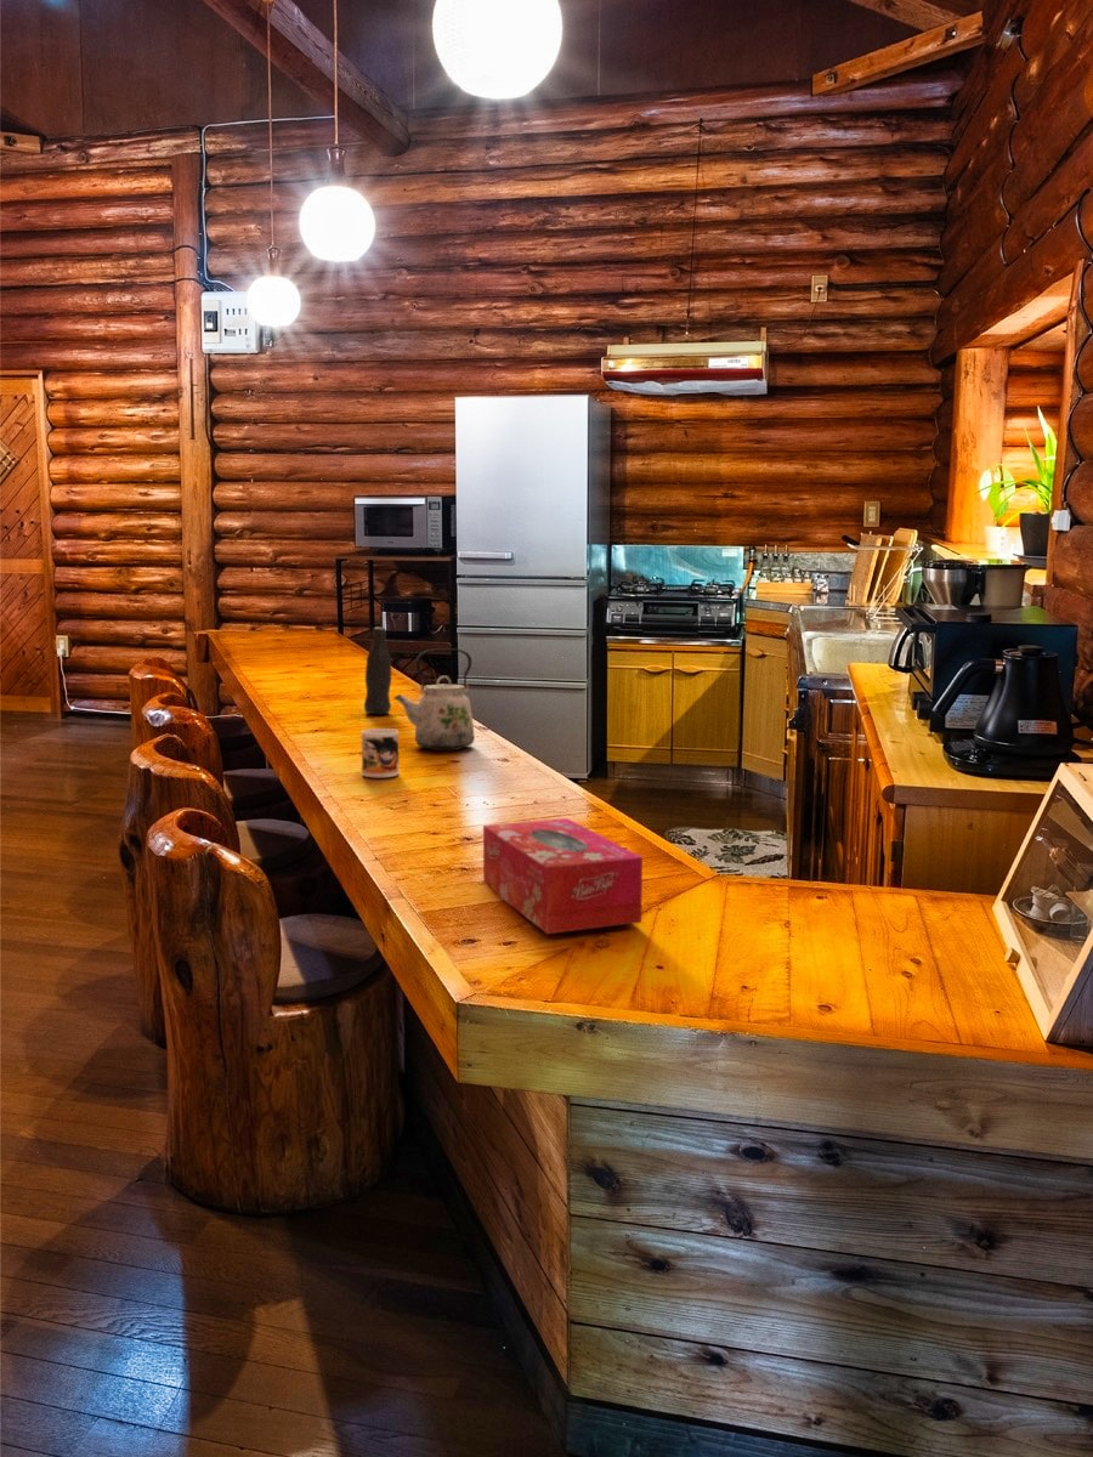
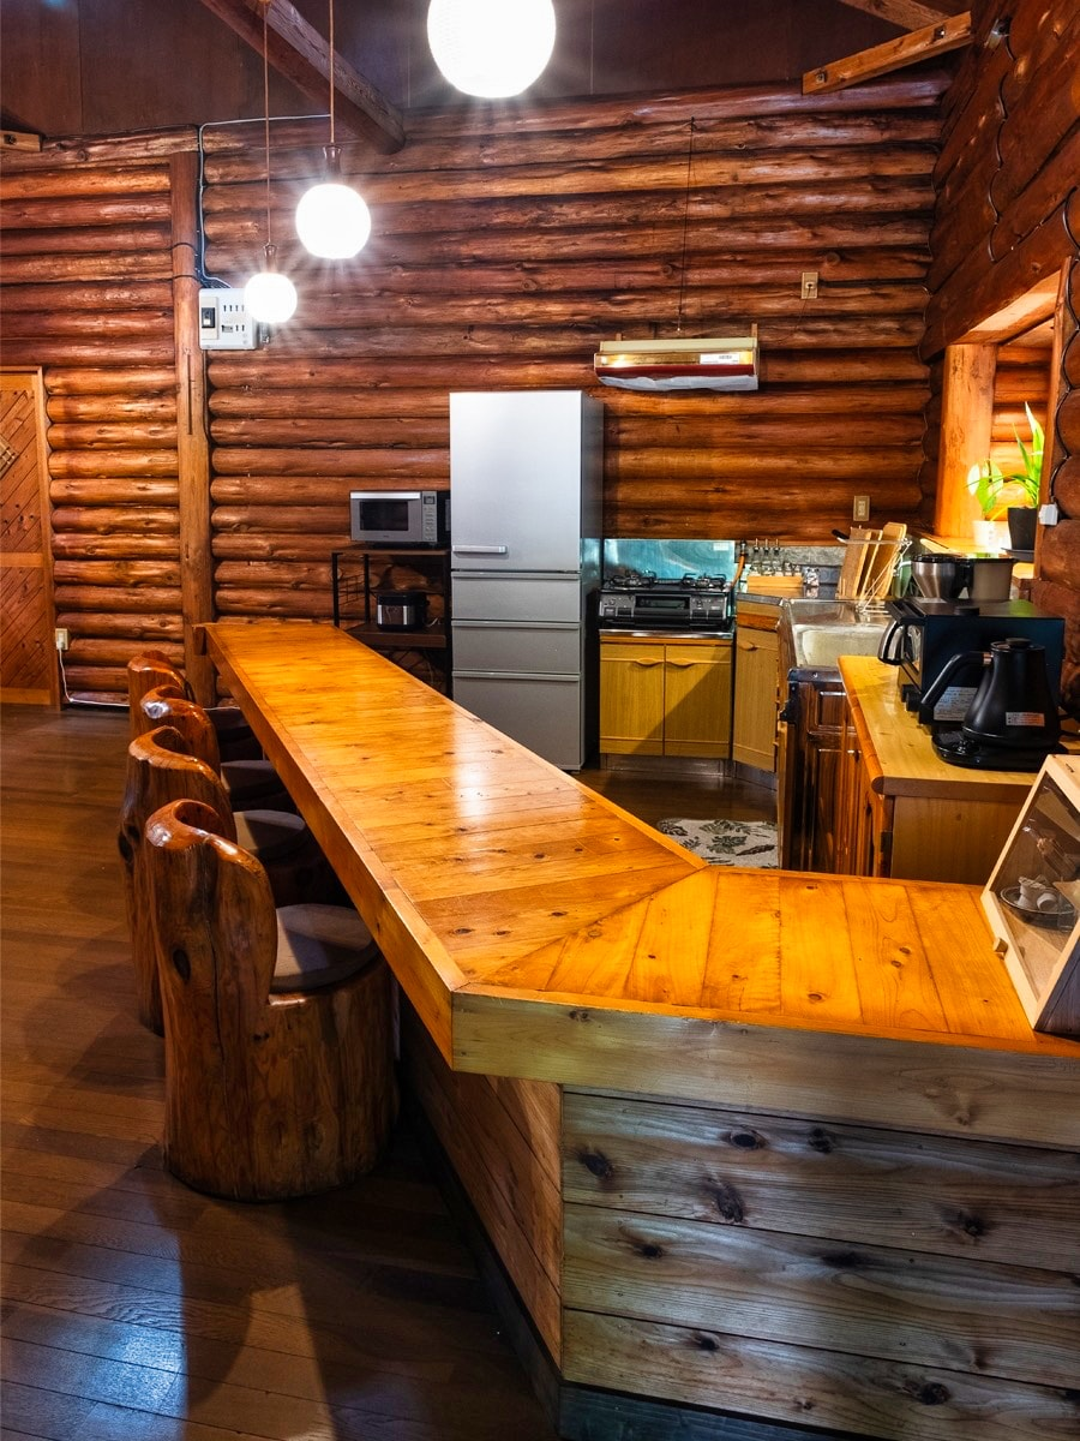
- bottle (376, 670)
- kettle (432, 698)
- tissue box (557, 871)
- mug (378, 752)
